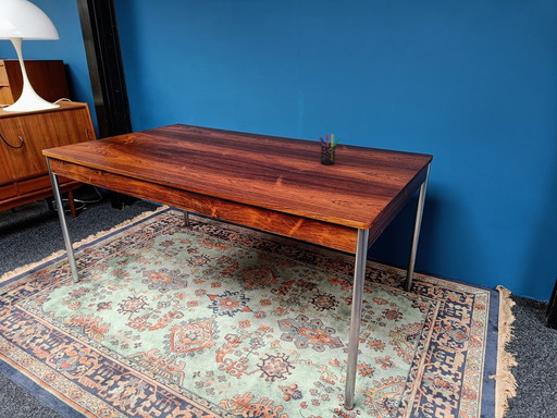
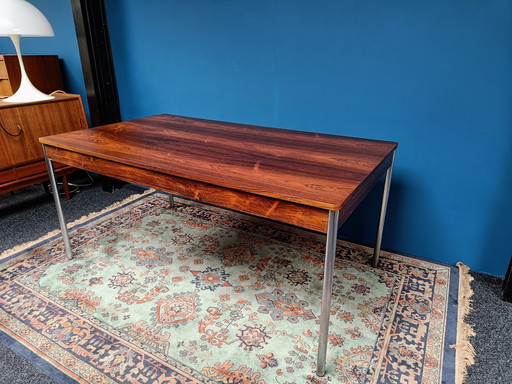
- pen holder (329, 148)
